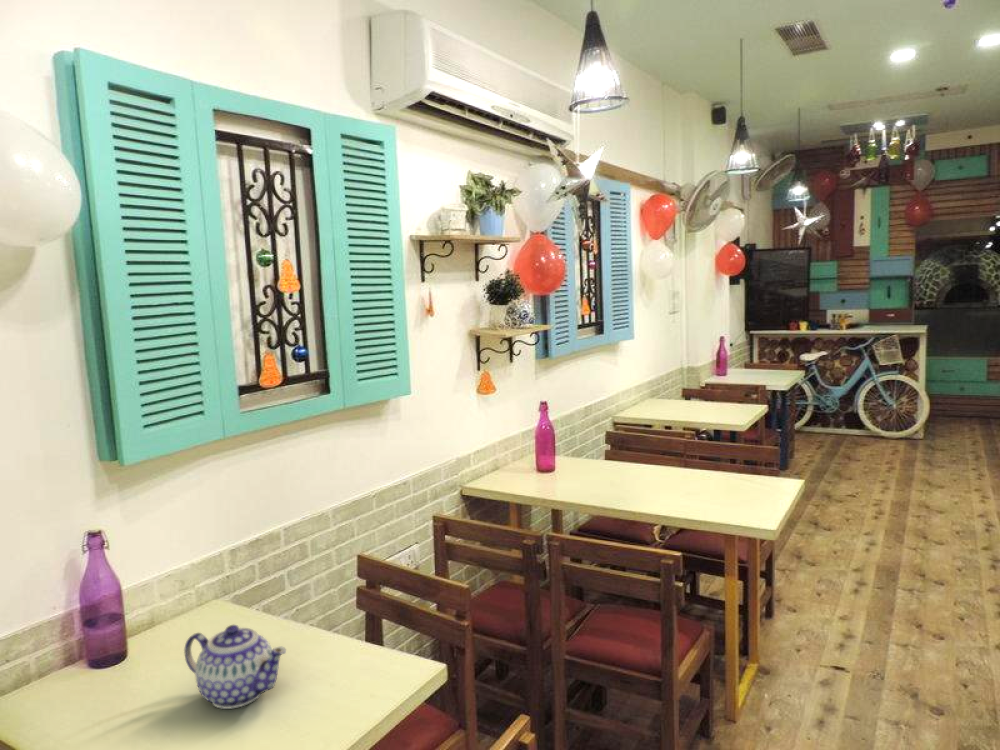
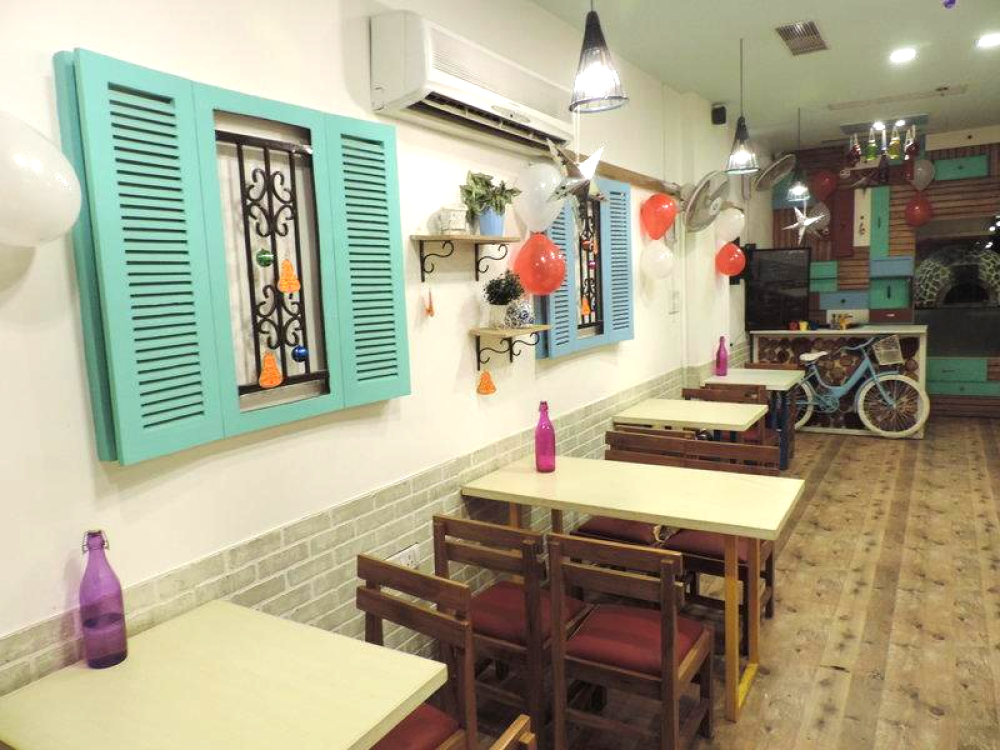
- teapot (235, 660)
